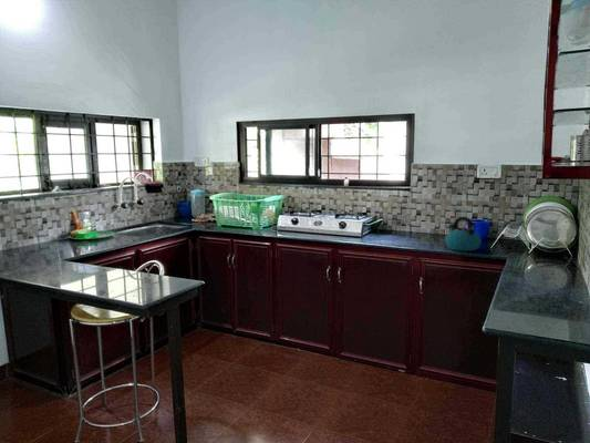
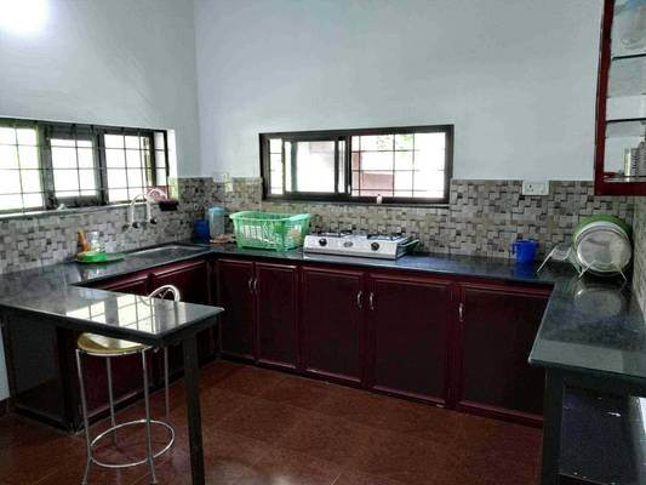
- kettle (460, 231)
